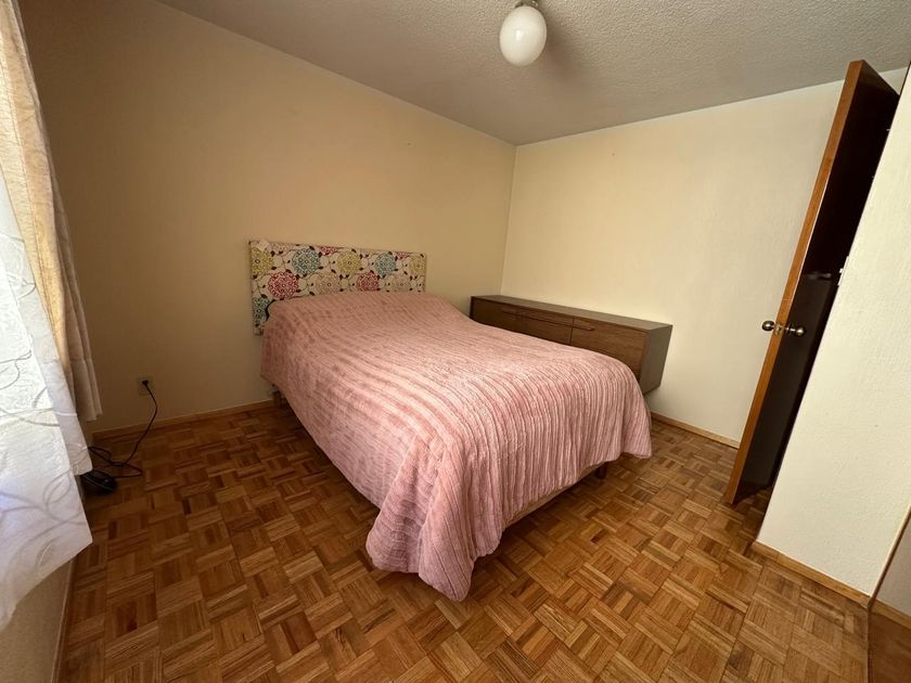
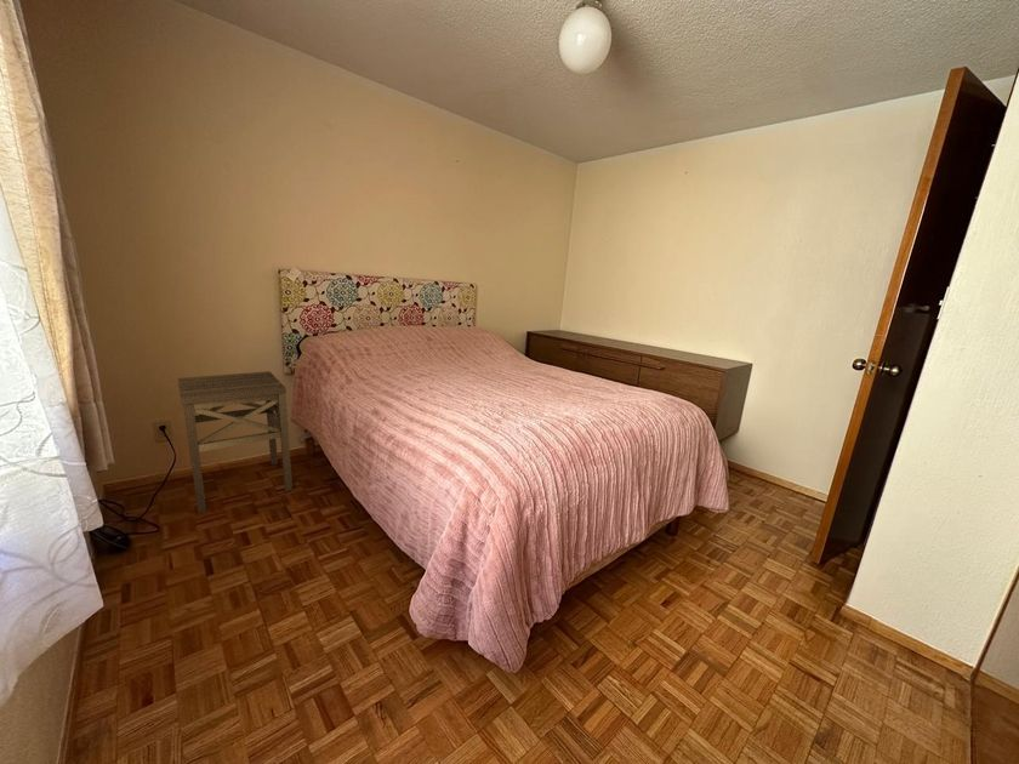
+ side table (237, 437)
